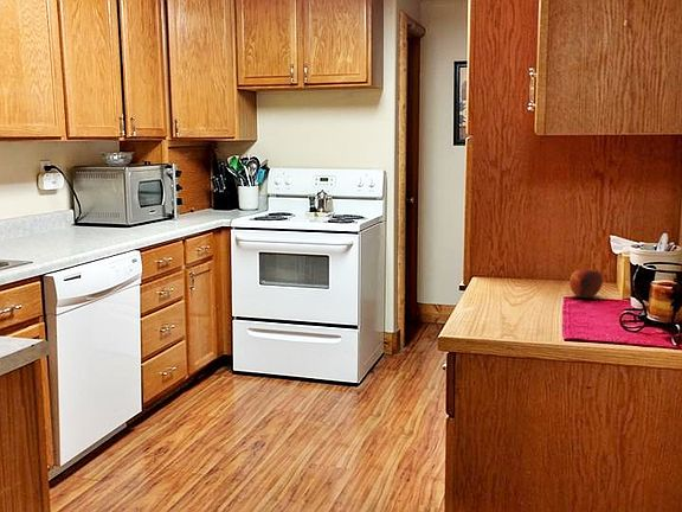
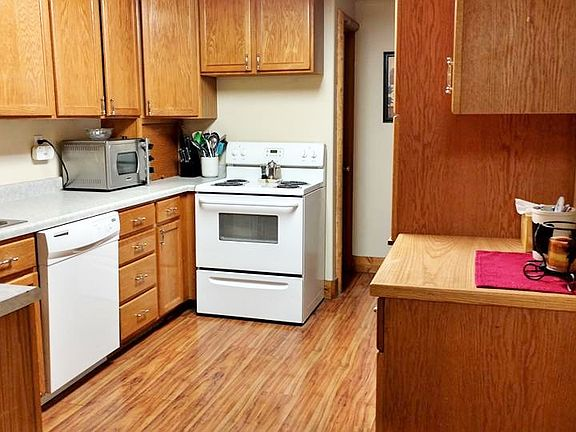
- apple (585, 282)
